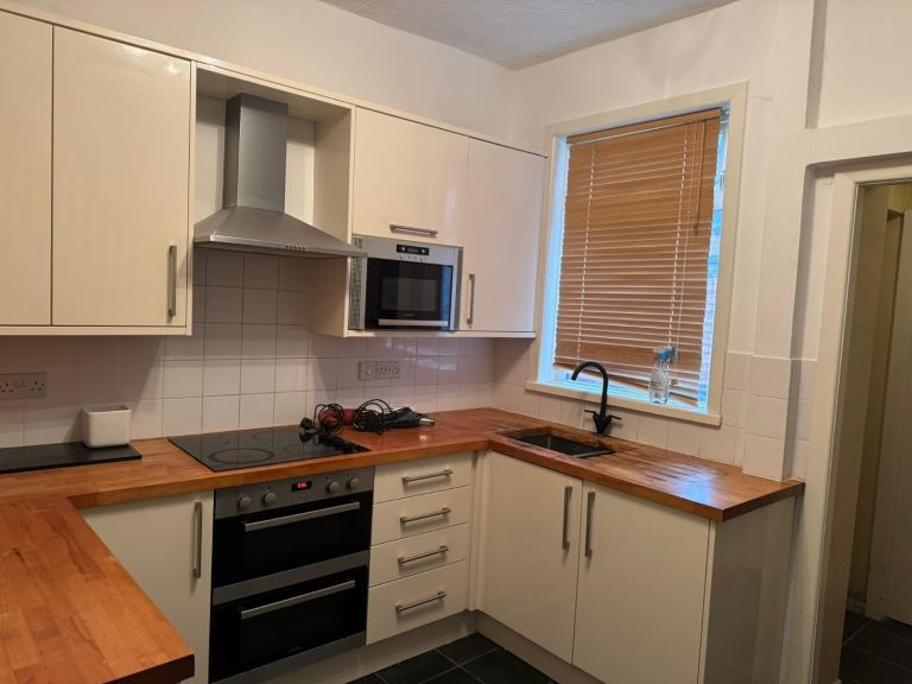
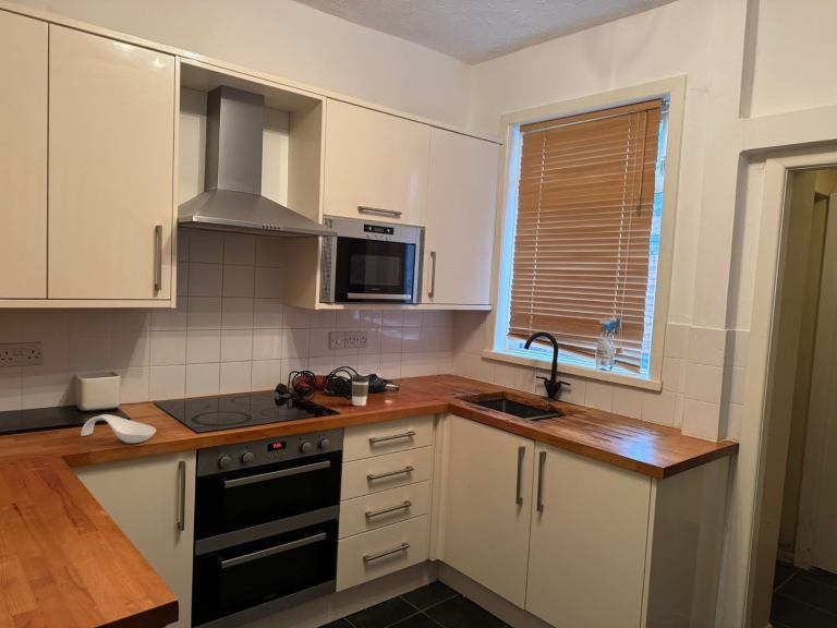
+ spoon rest (118, 427)
+ coffee cup (360, 390)
